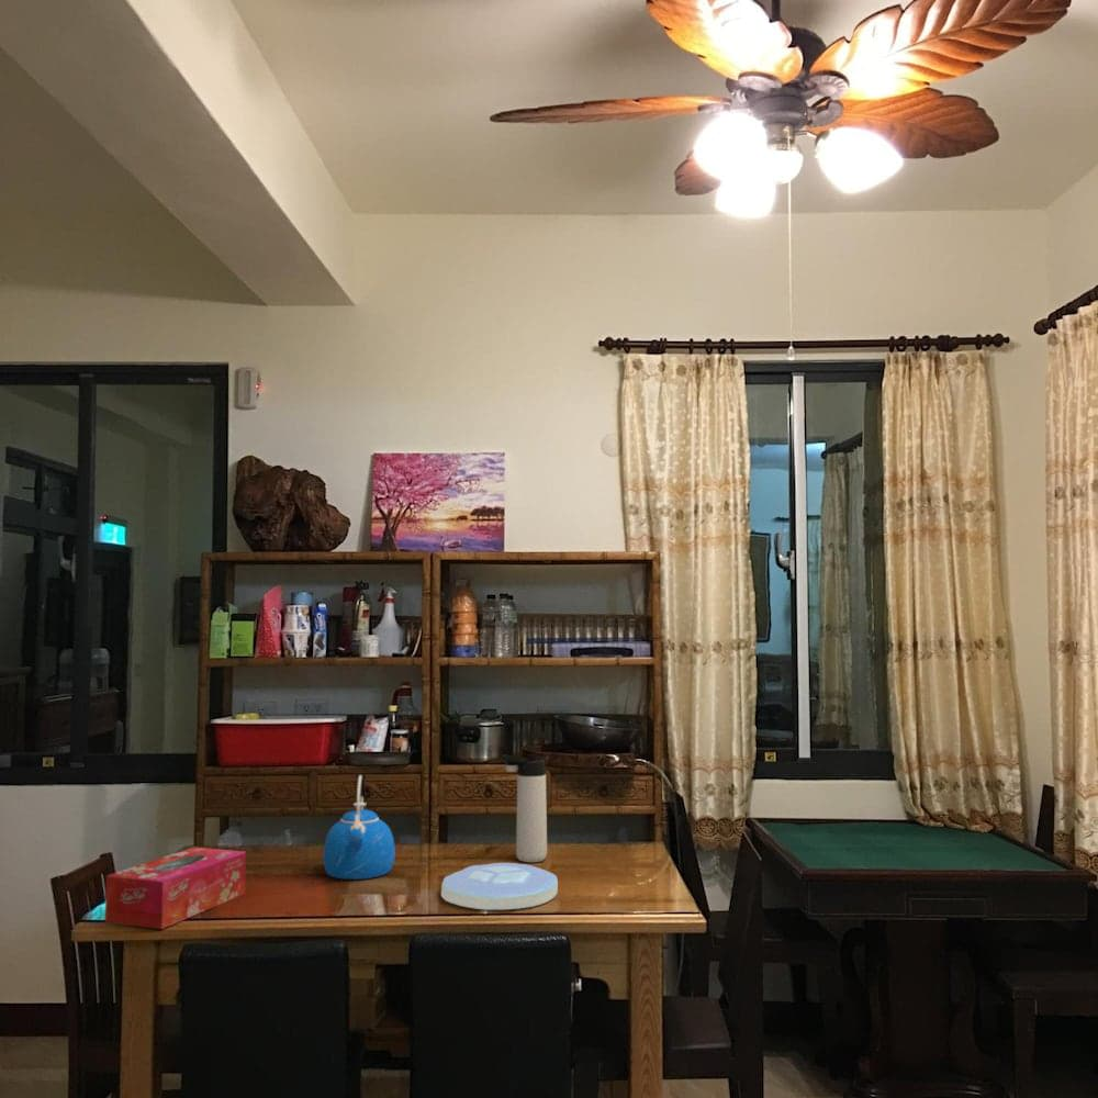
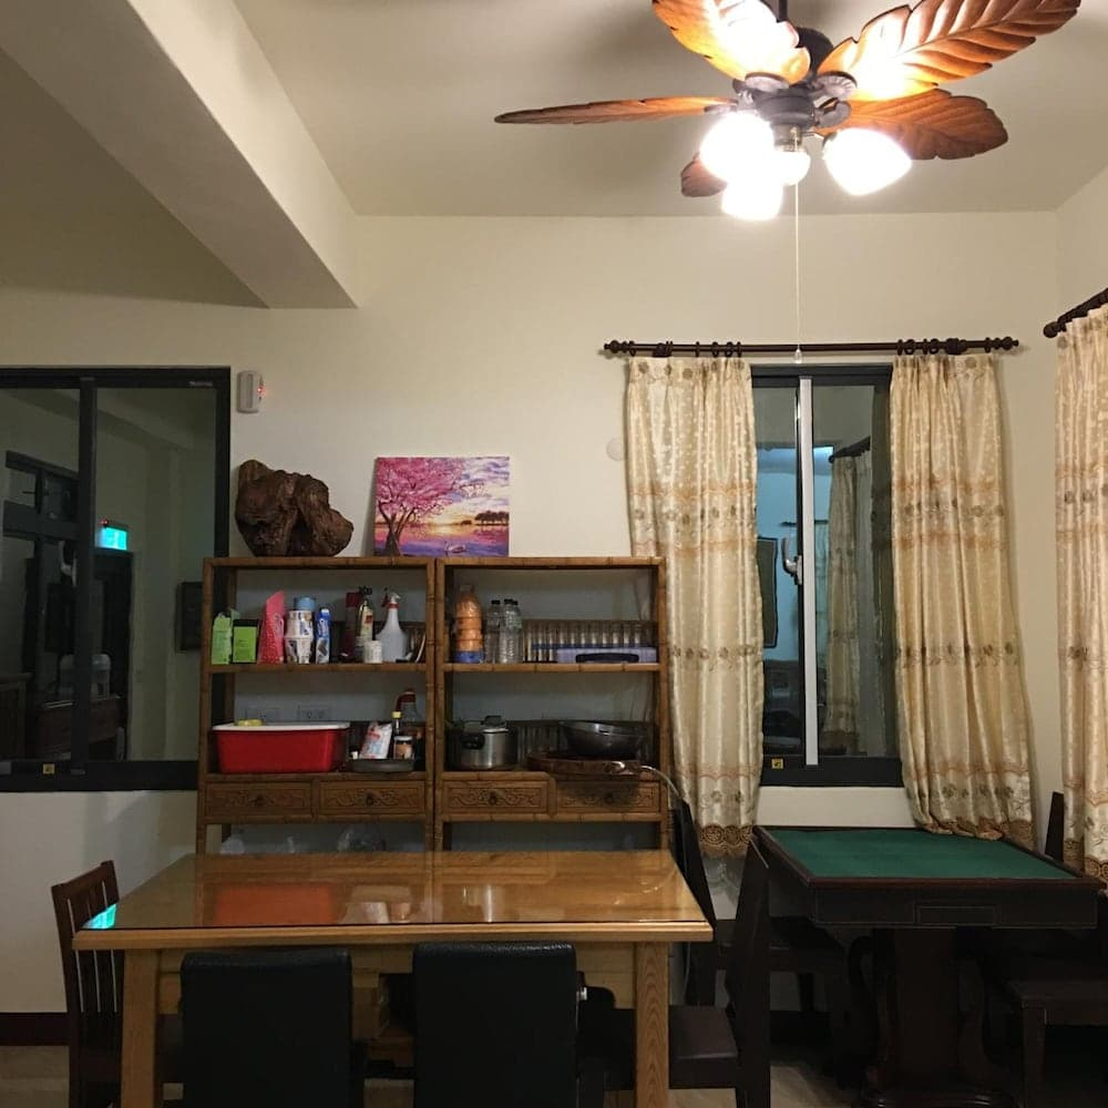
- thermos bottle (524, 807)
- tissue box (178, 885)
- kettle (359, 824)
- plate (500, 882)
